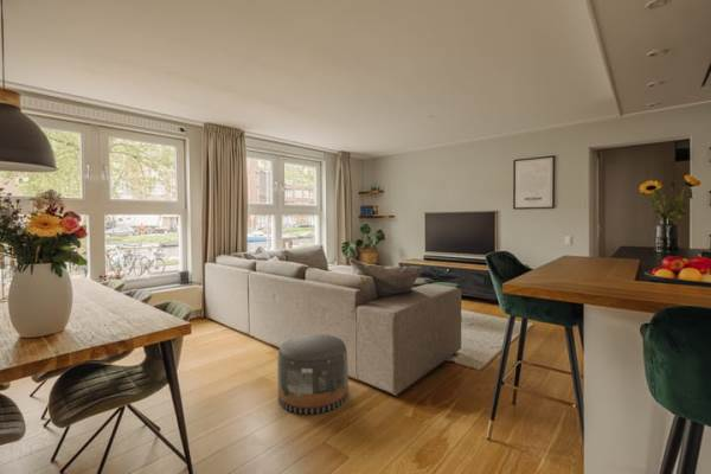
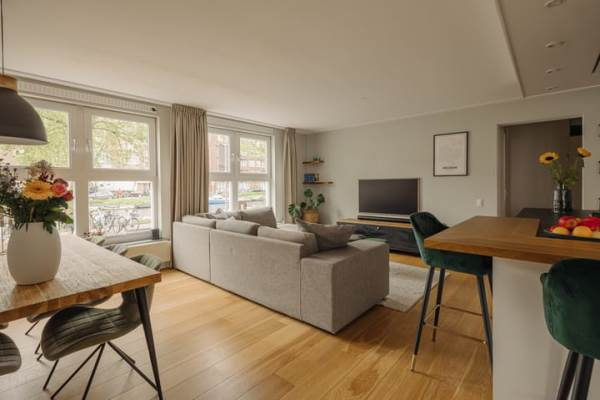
- pouf (313, 366)
